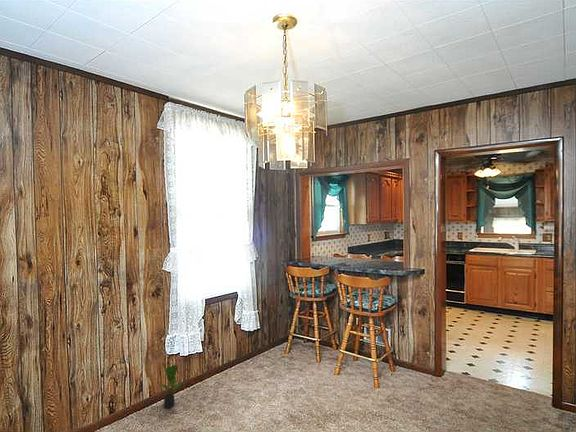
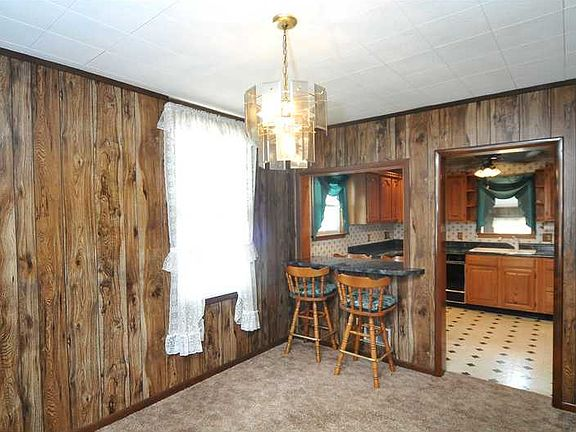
- potted plant (172, 383)
